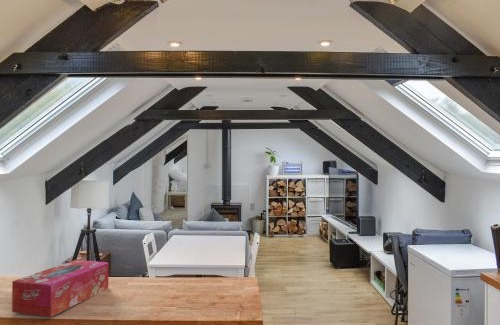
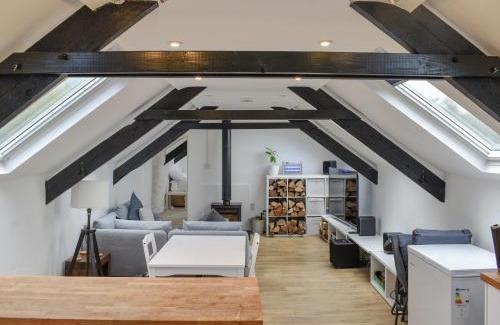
- tissue box (64, 285)
